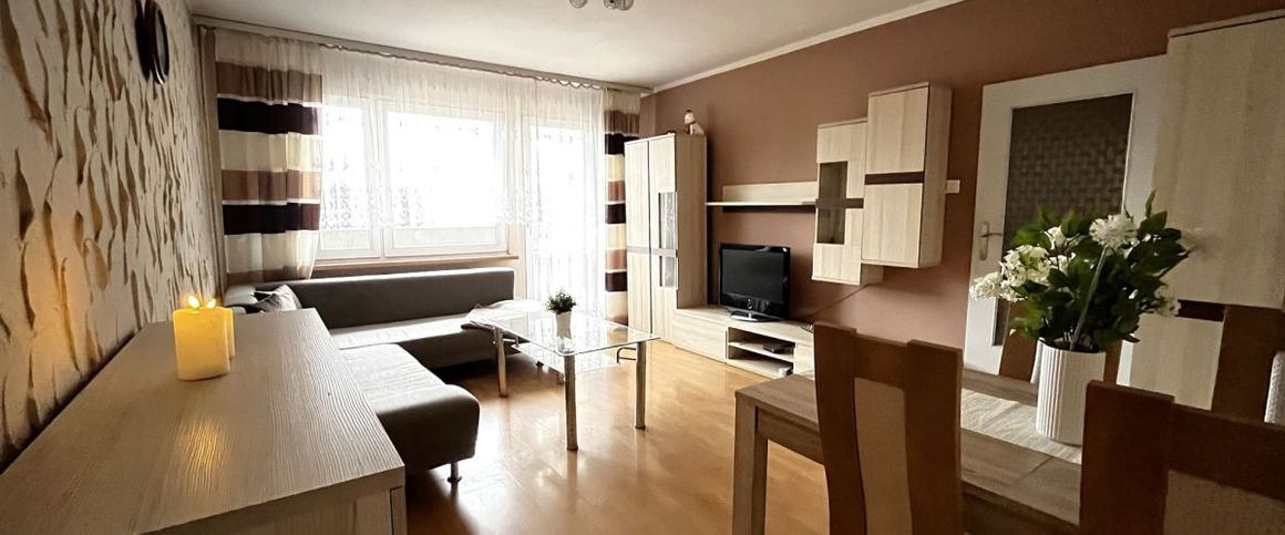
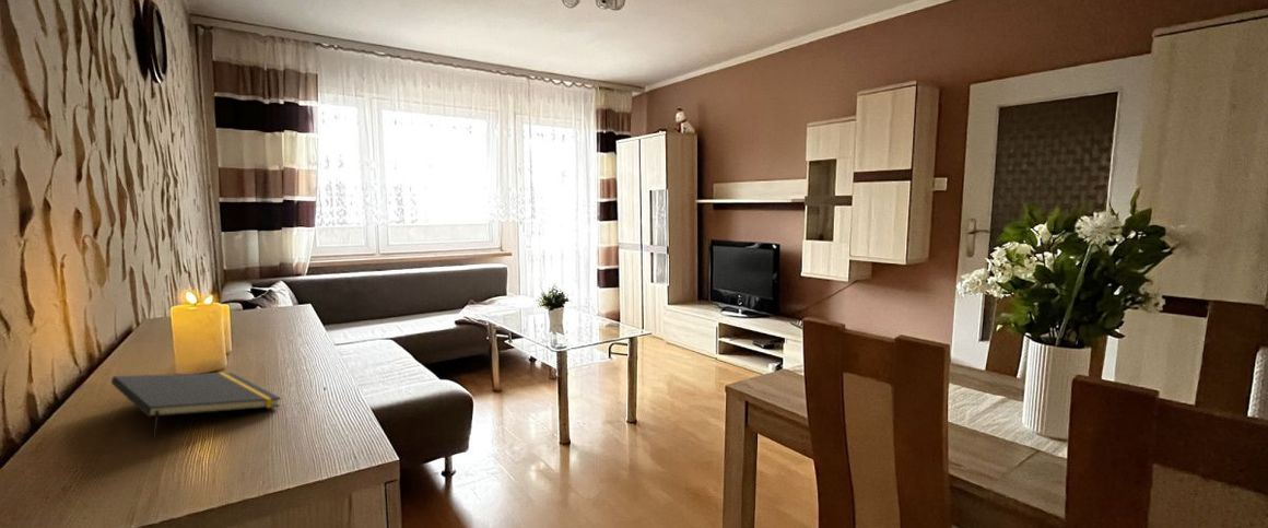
+ notepad (196, 391)
